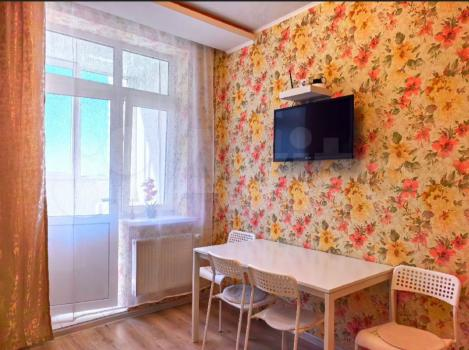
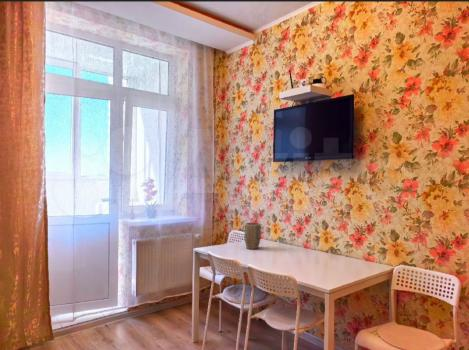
+ plant pot (252, 235)
